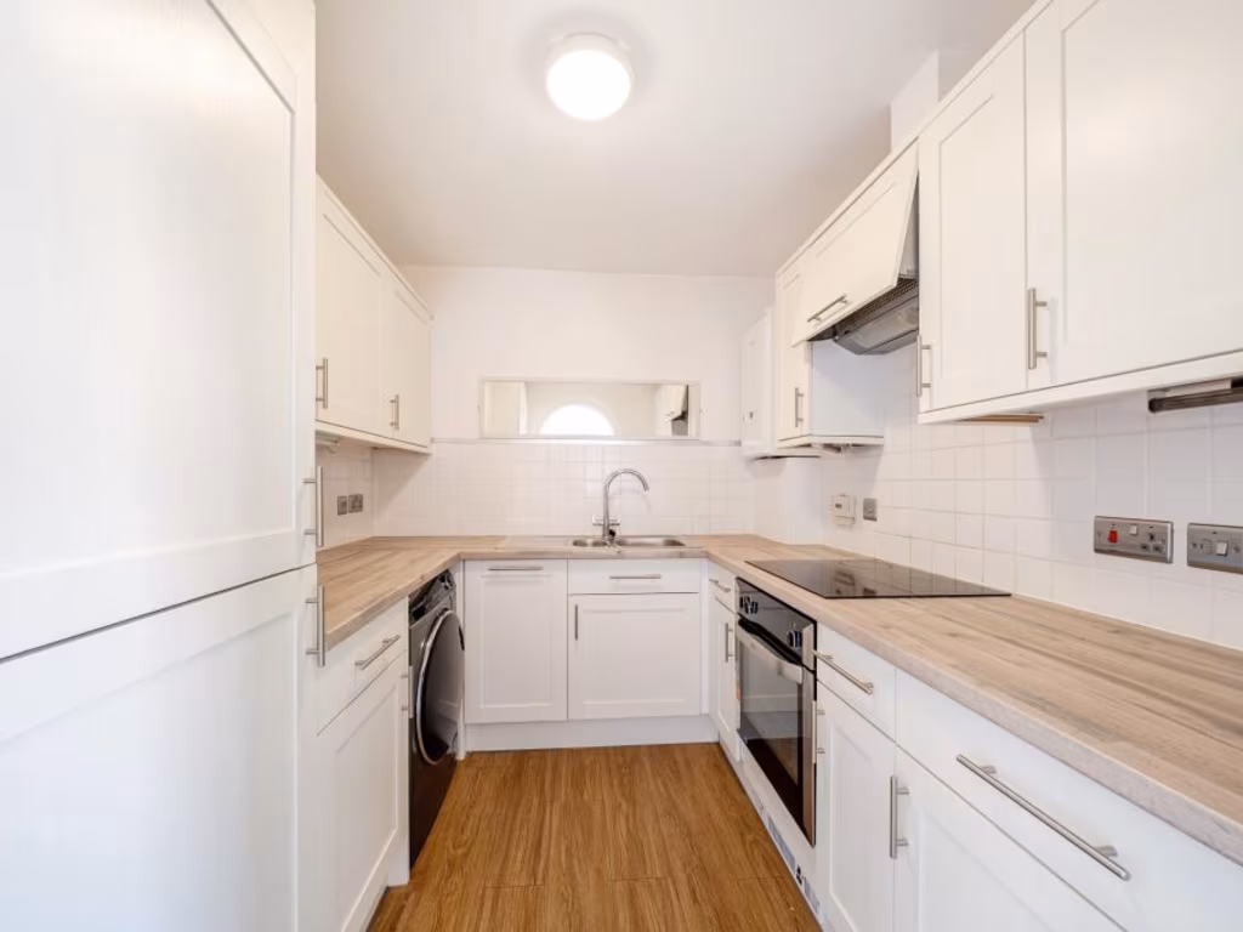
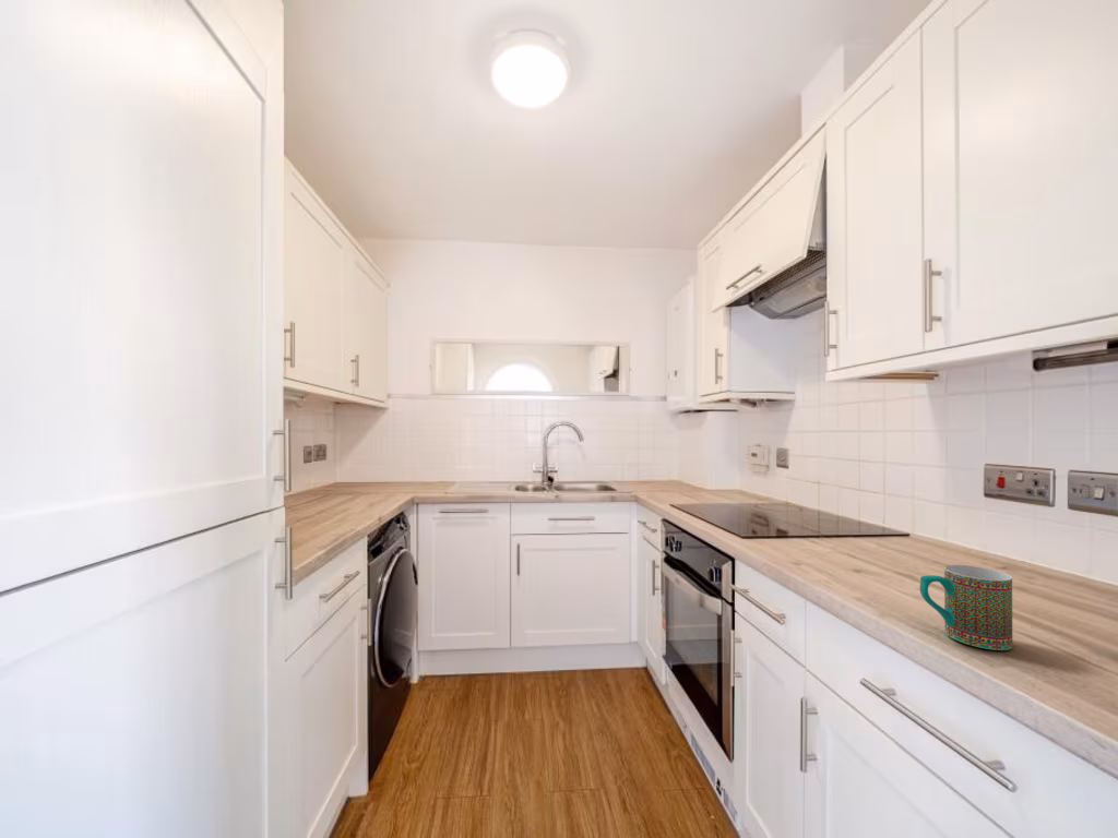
+ mug (963, 604)
